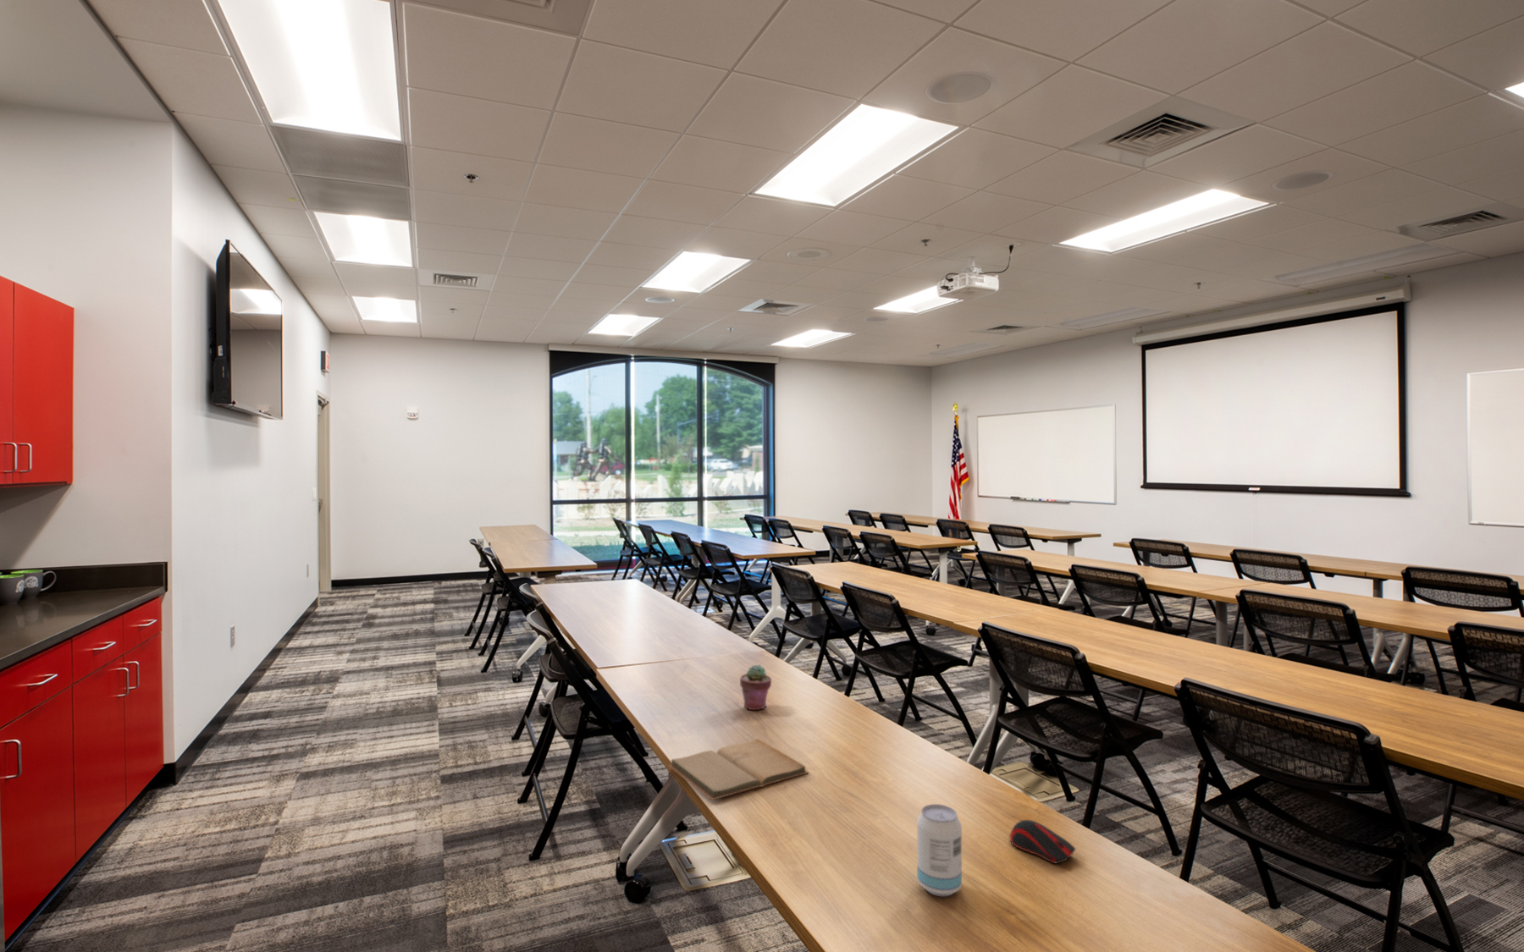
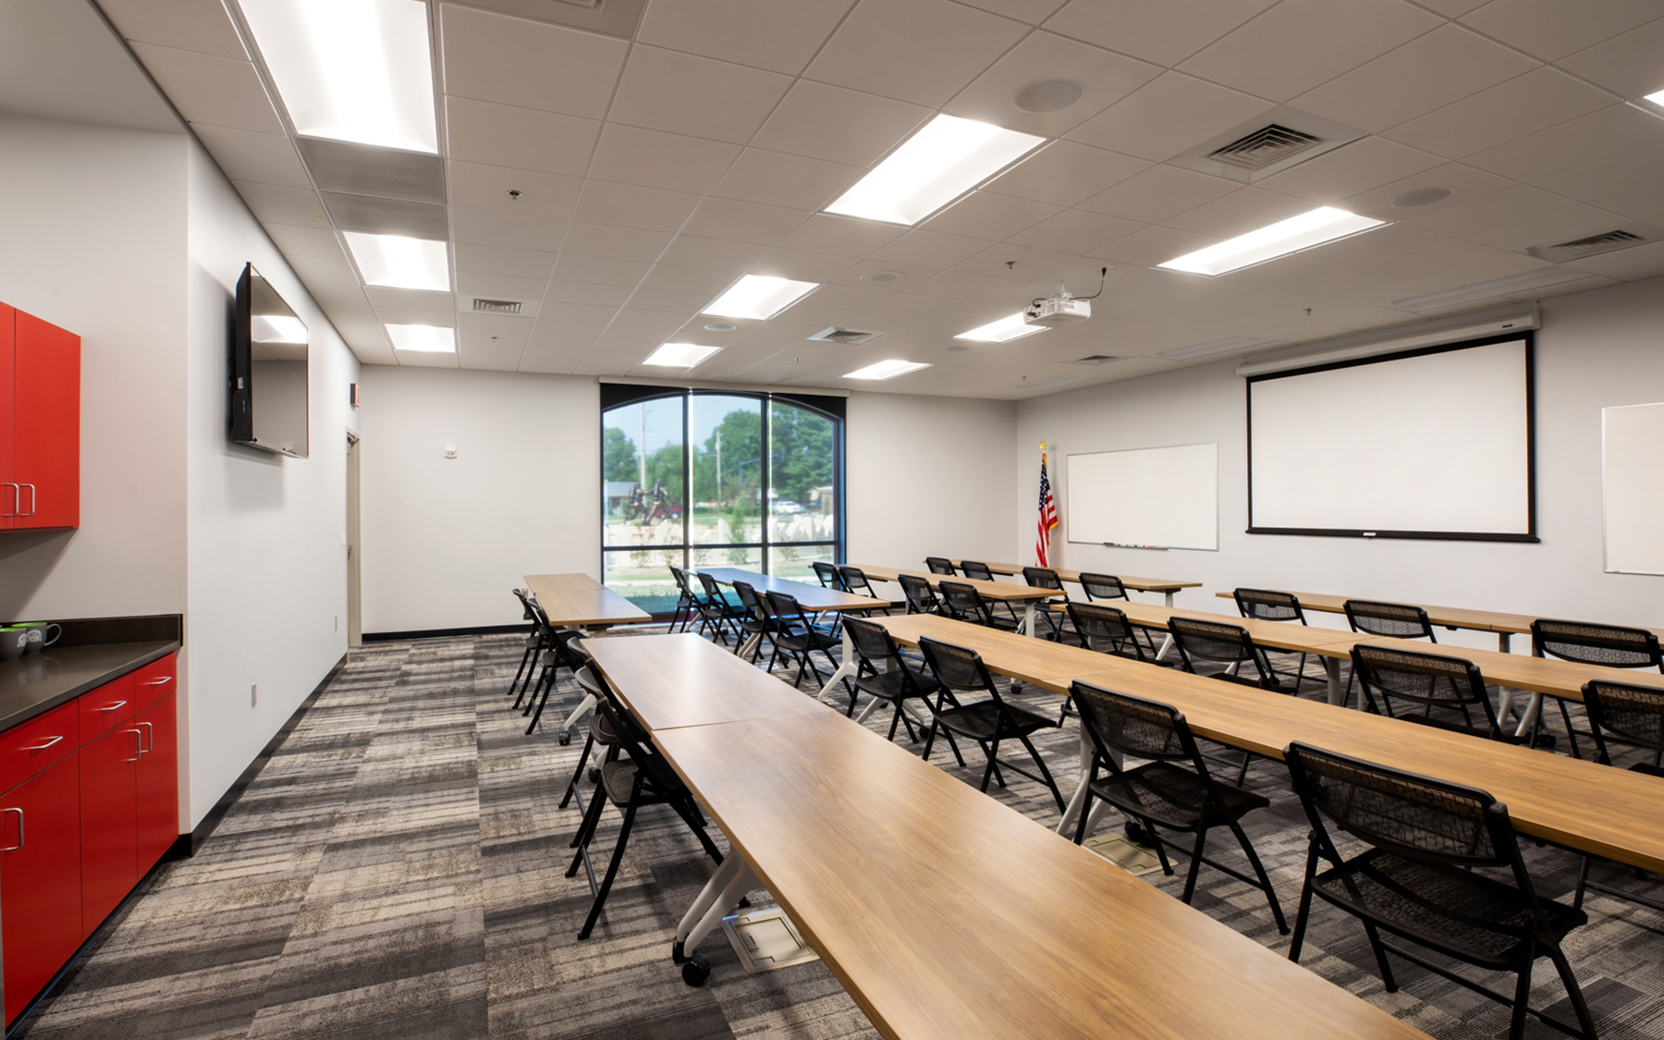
- beverage can (939, 850)
- computer mouse (1040, 837)
- potted succulent (755, 685)
- book (737, 766)
